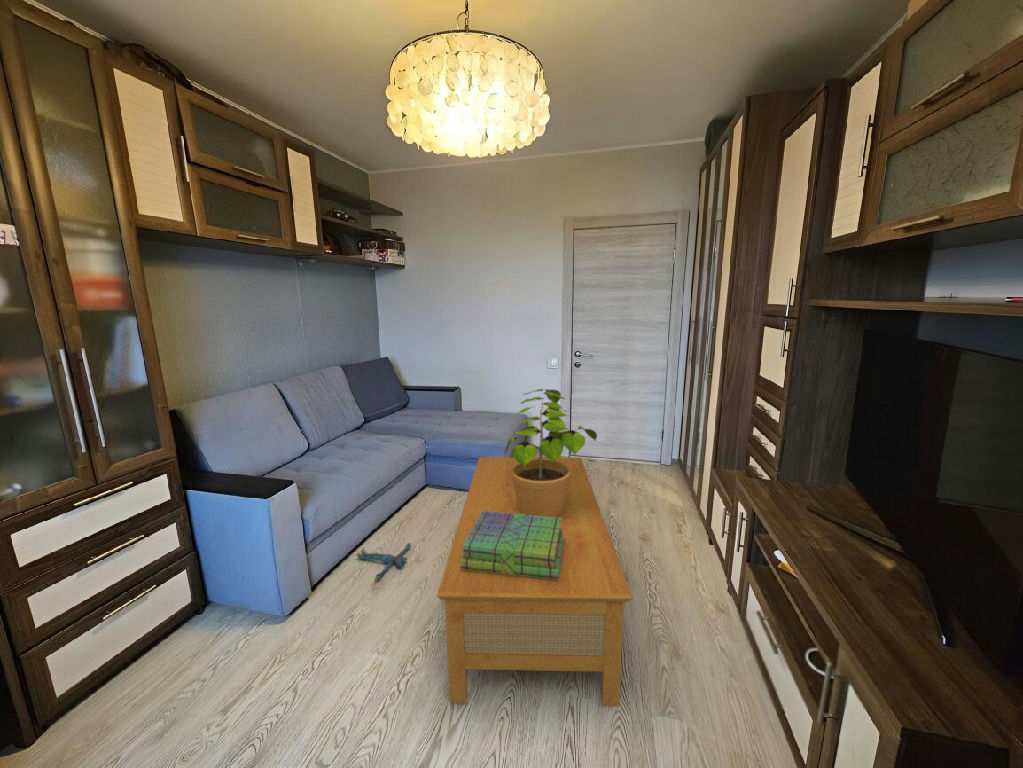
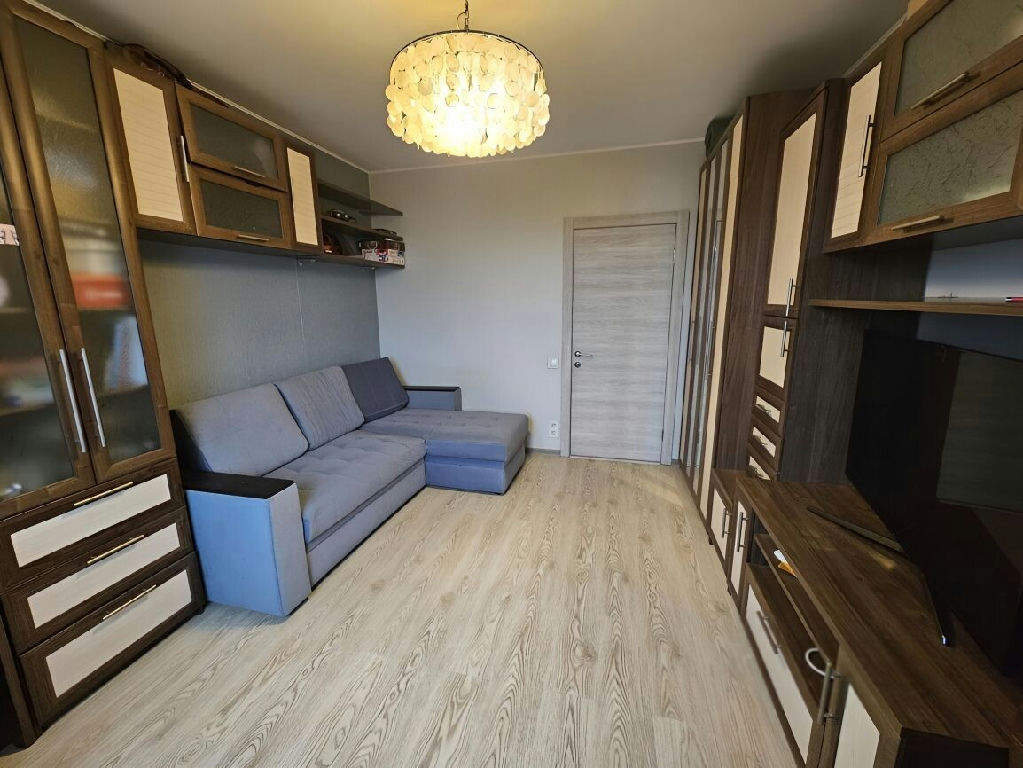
- potted plant (551, 447)
- plush toy (382, 557)
- coffee table (528, 576)
- stack of books (515, 541)
